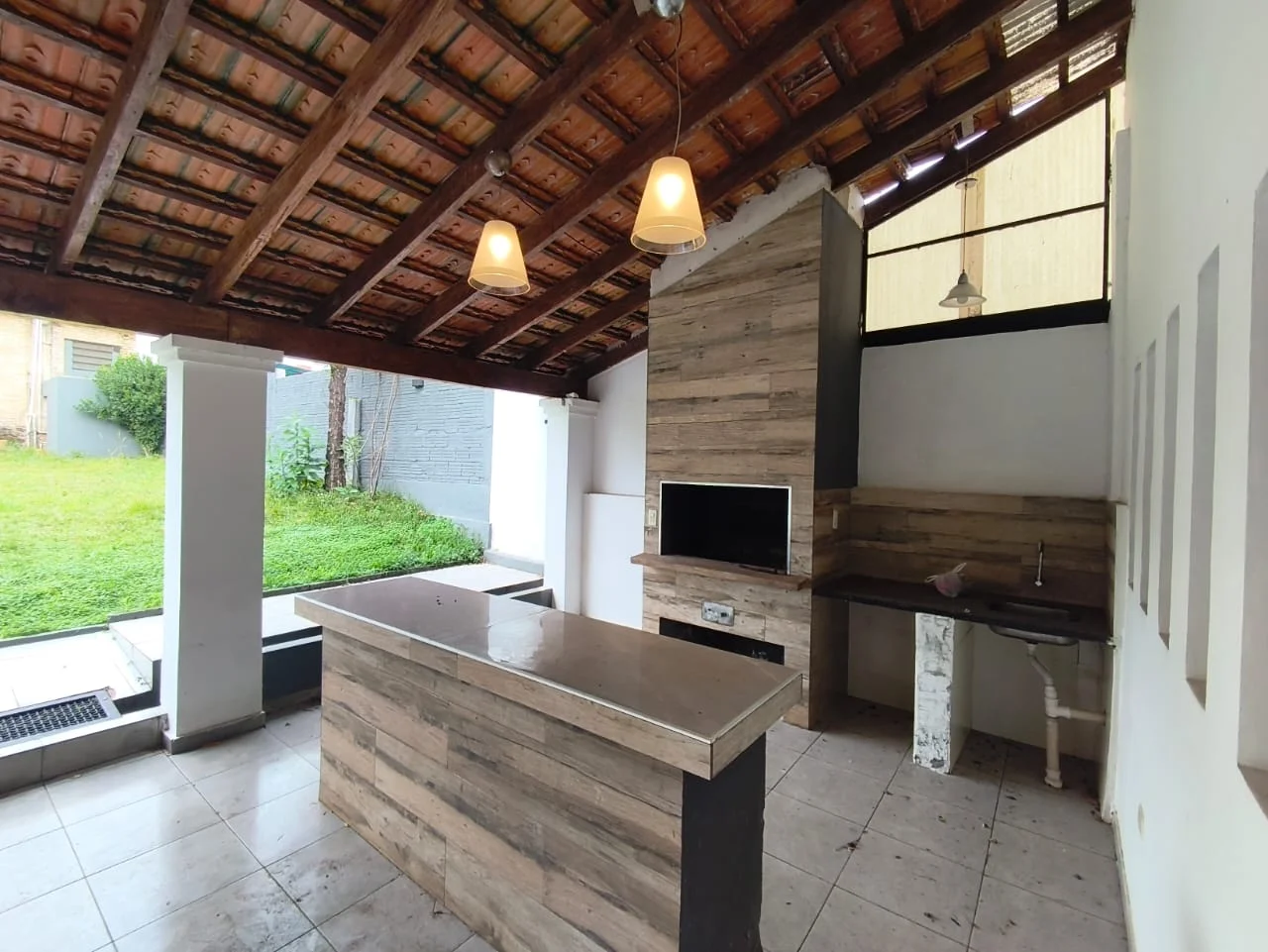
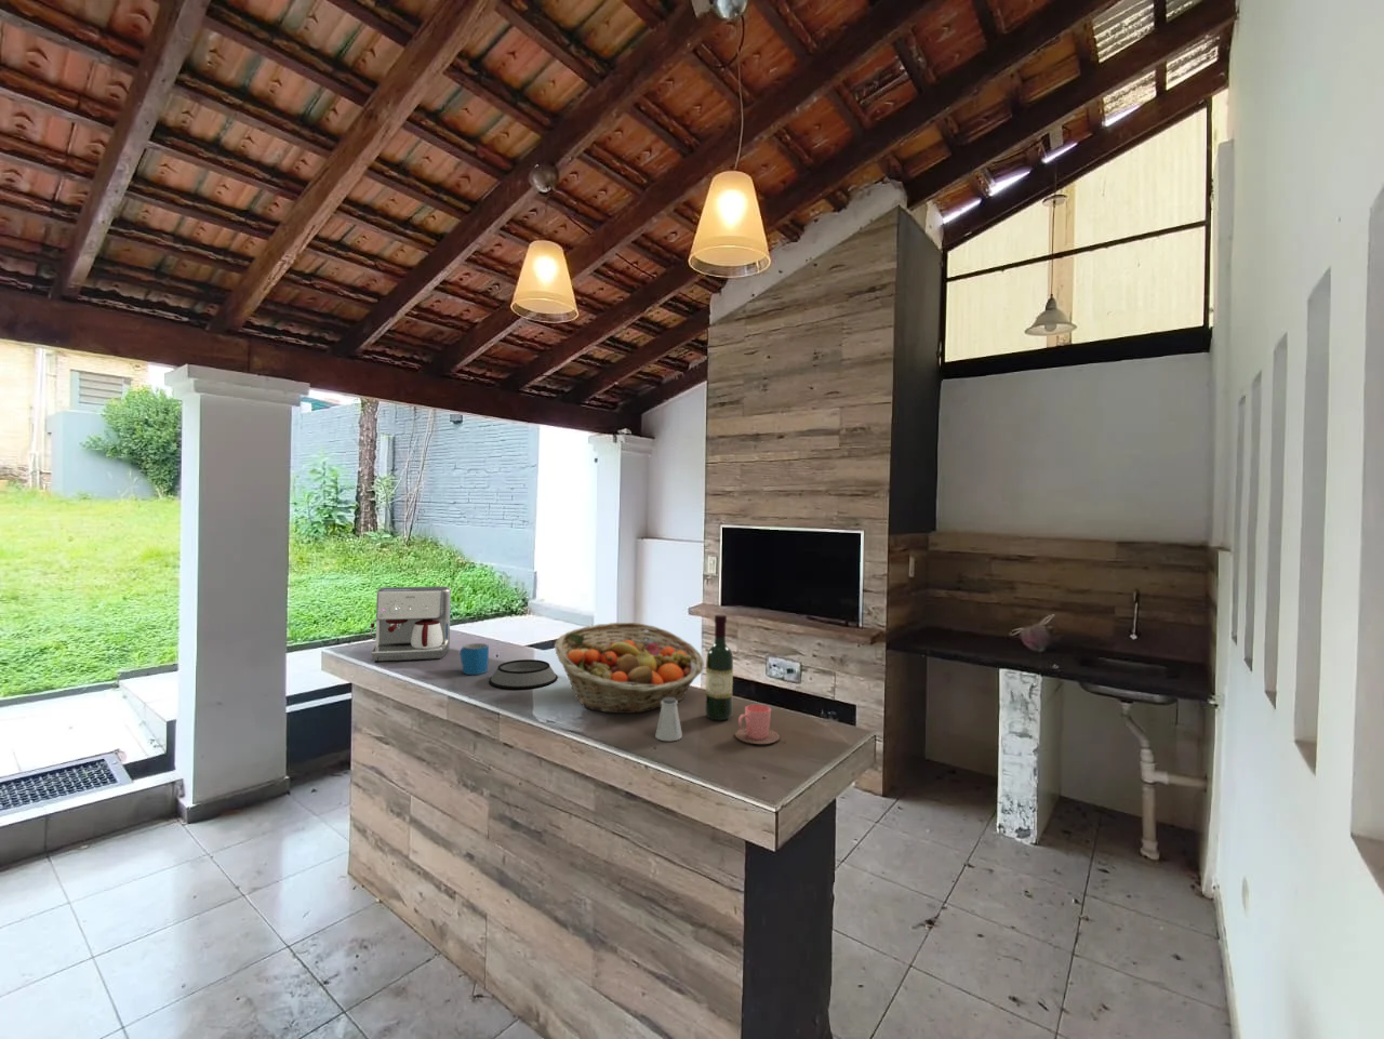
+ fruit basket (631, 664)
+ saltshaker (668, 717)
+ bowl (523, 671)
+ wine bottle (719, 666)
+ mug (472, 657)
+ cup (756, 722)
+ coffee maker (411, 621)
